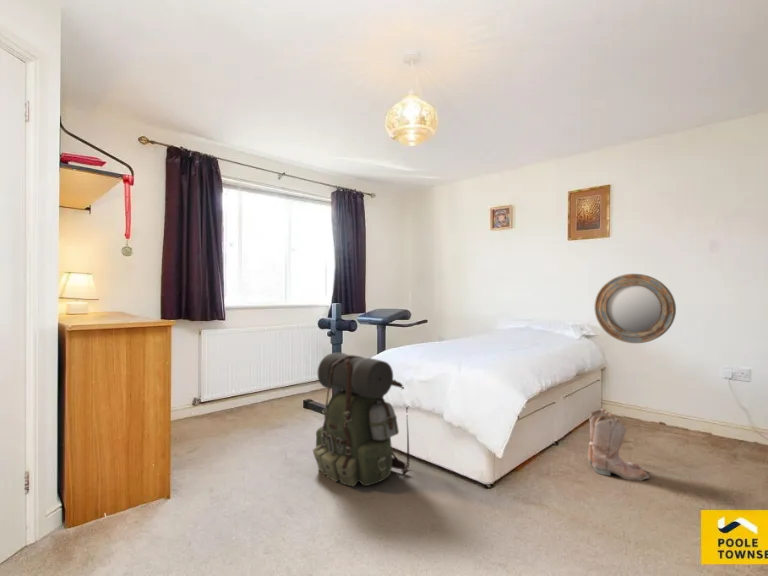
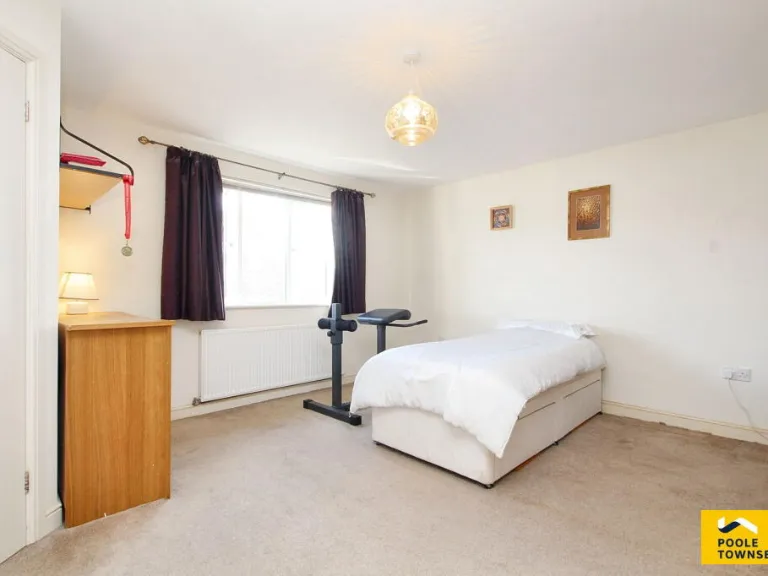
- boots (617, 441)
- backpack (362, 410)
- home mirror (632, 308)
